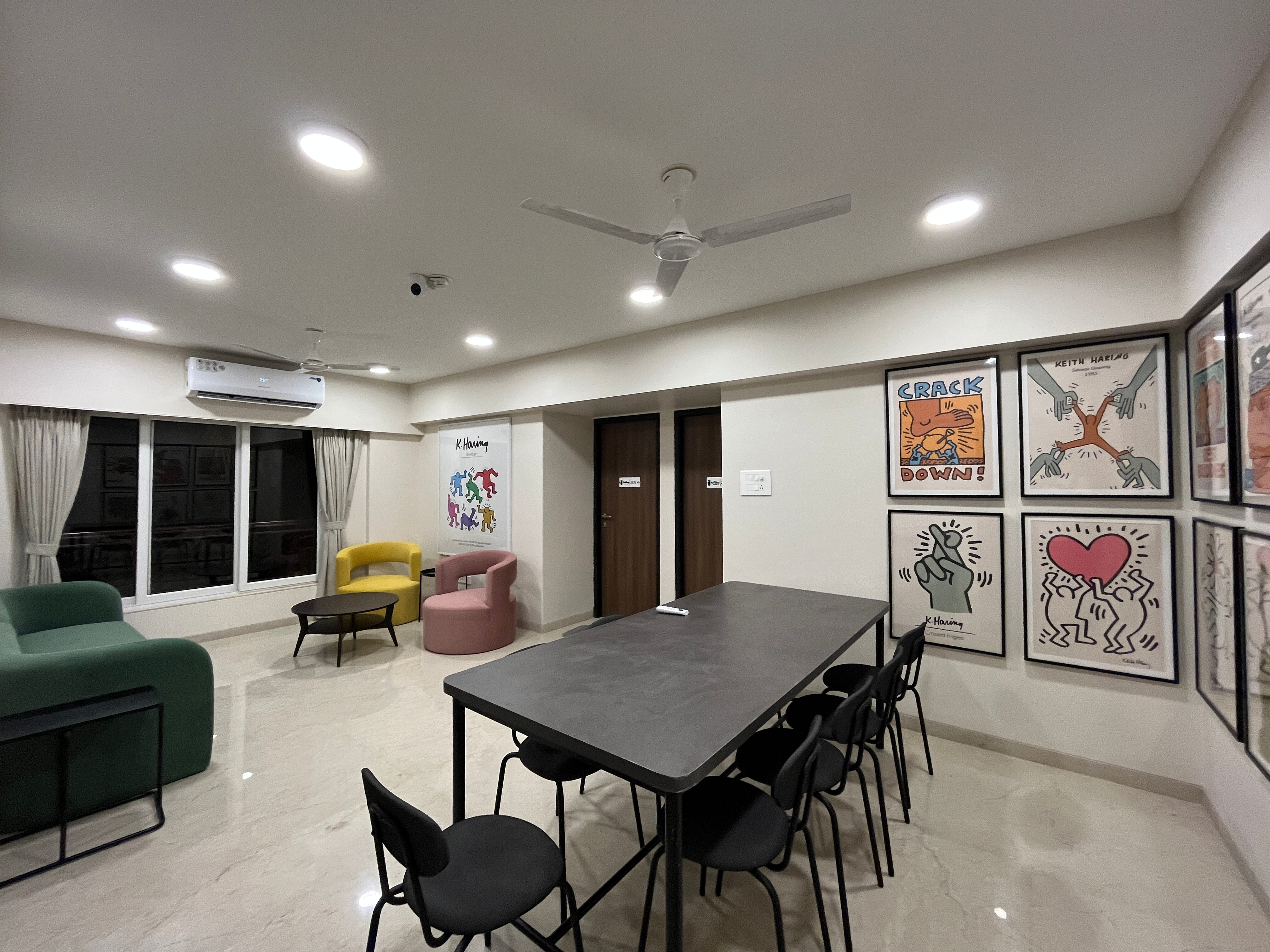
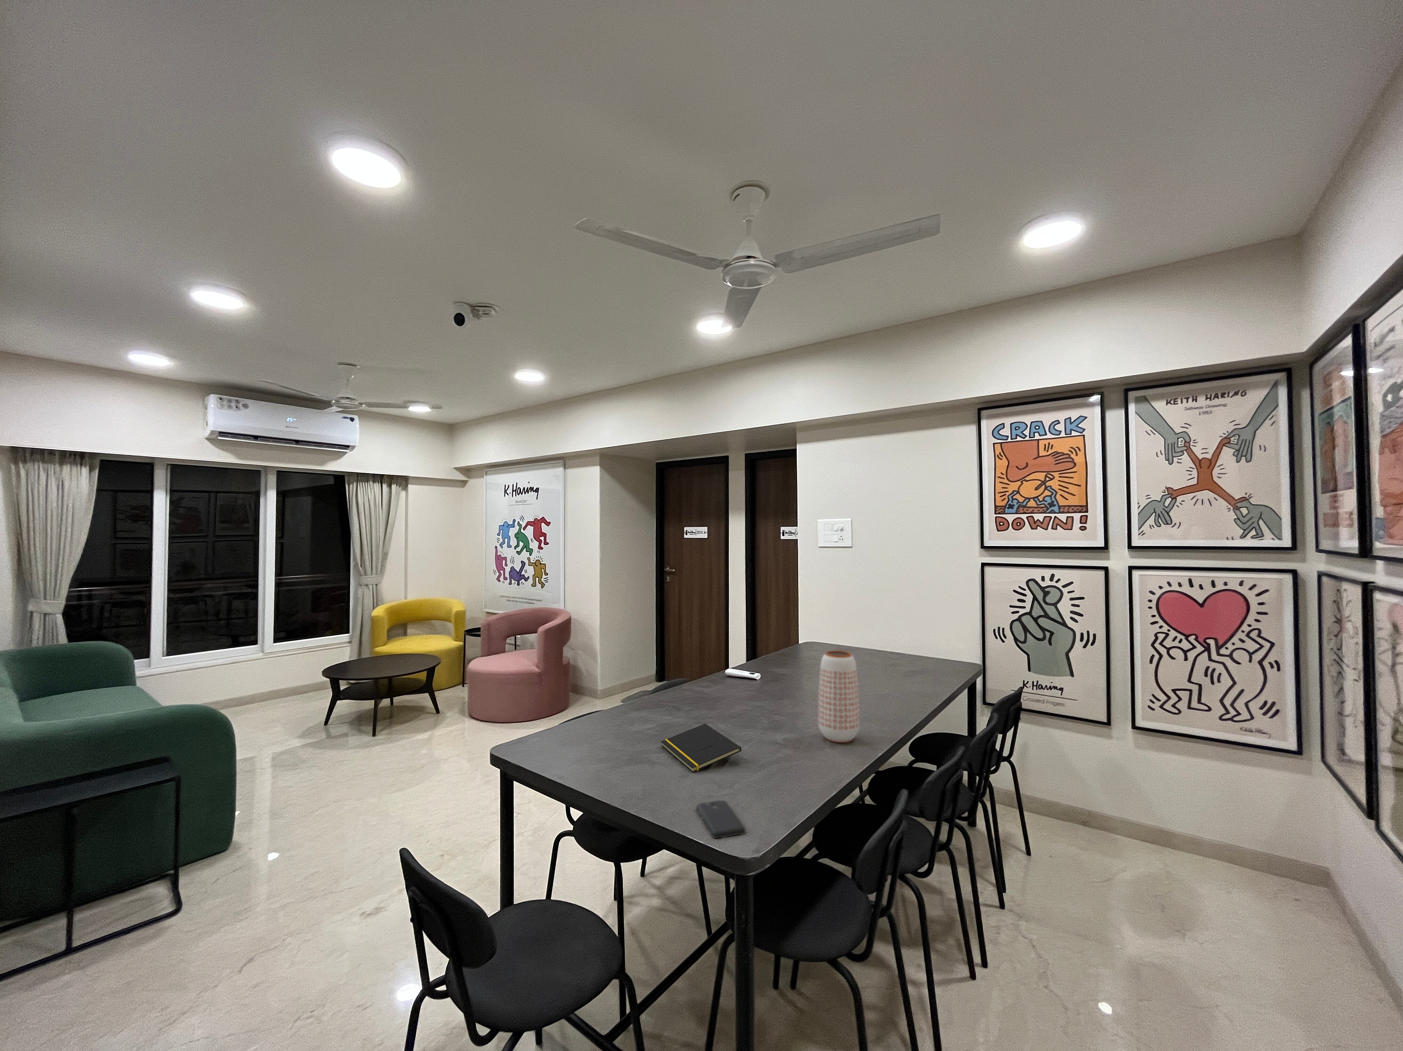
+ smartphone (719, 817)
+ notepad (699, 746)
+ planter (838, 696)
